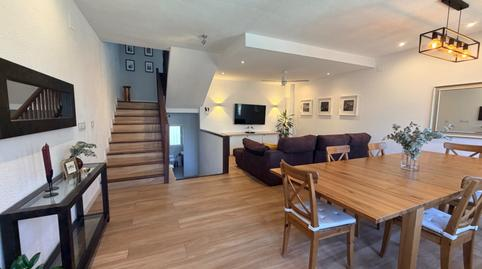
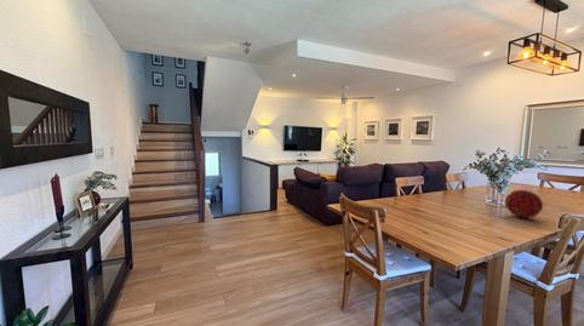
+ decorative orb (522, 204)
